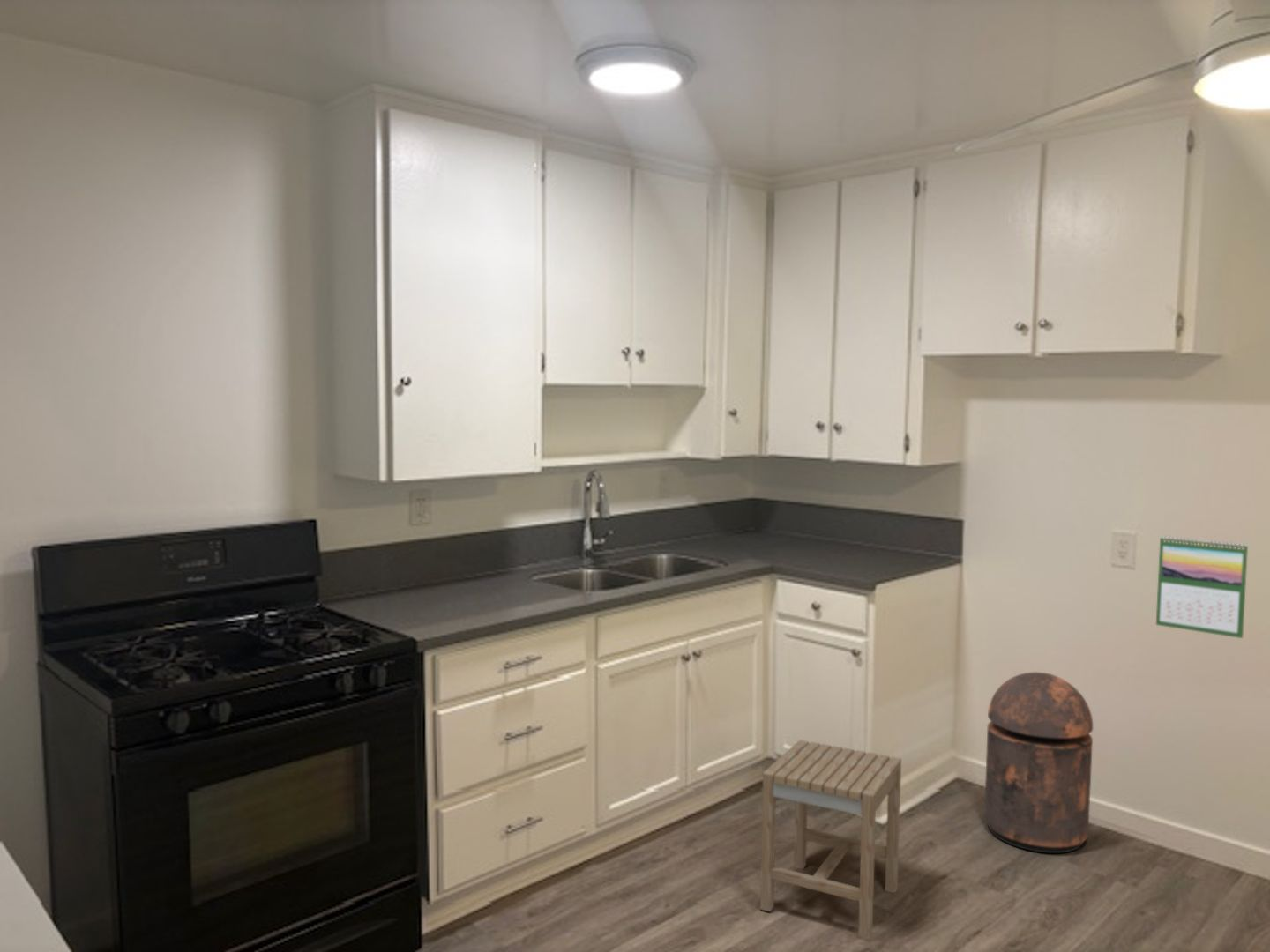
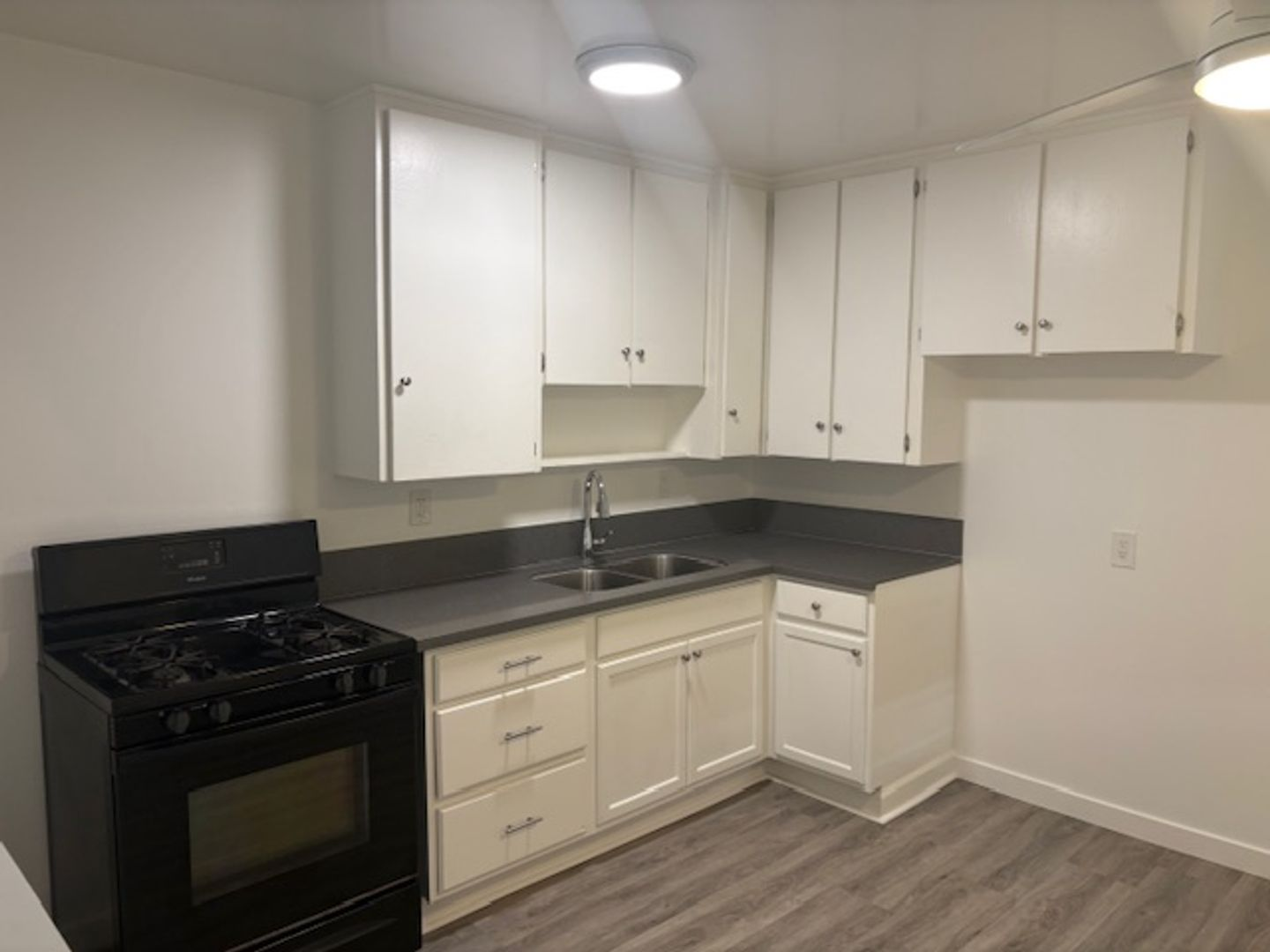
- calendar (1200, 584)
- stool (832, 834)
- trash can (1038, 754)
